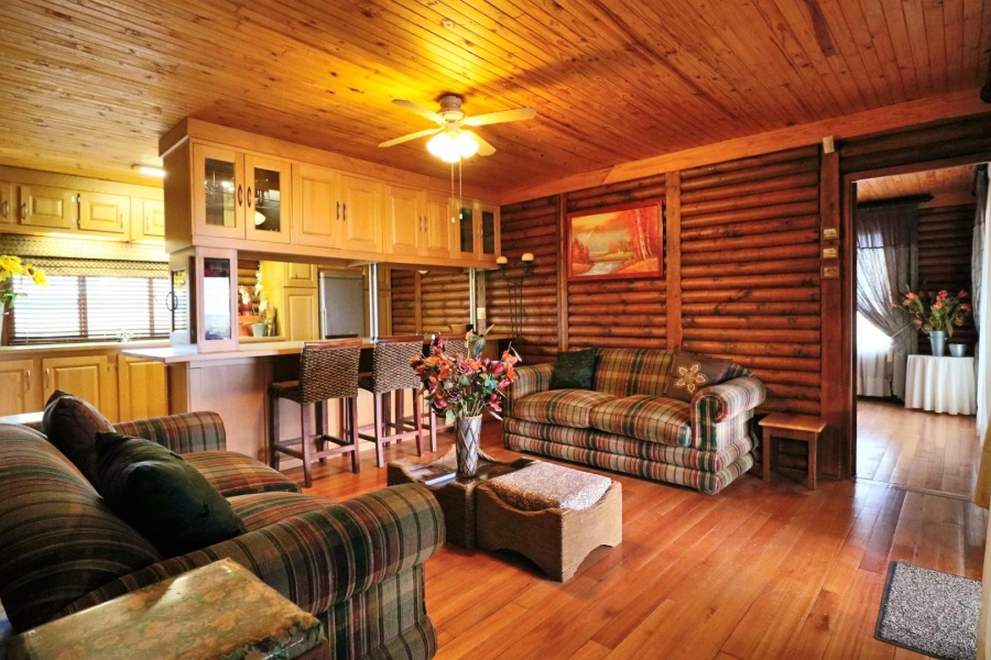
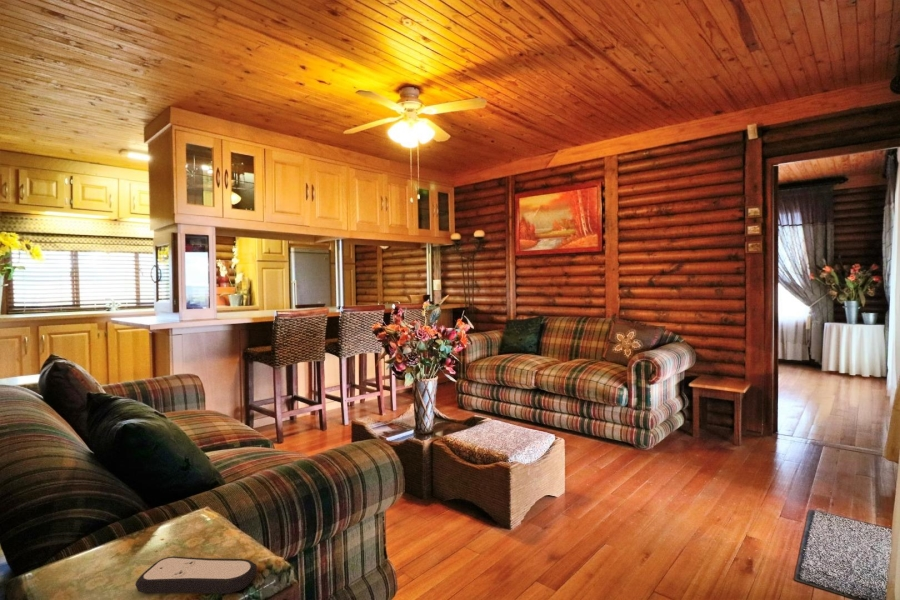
+ remote control (199, 574)
